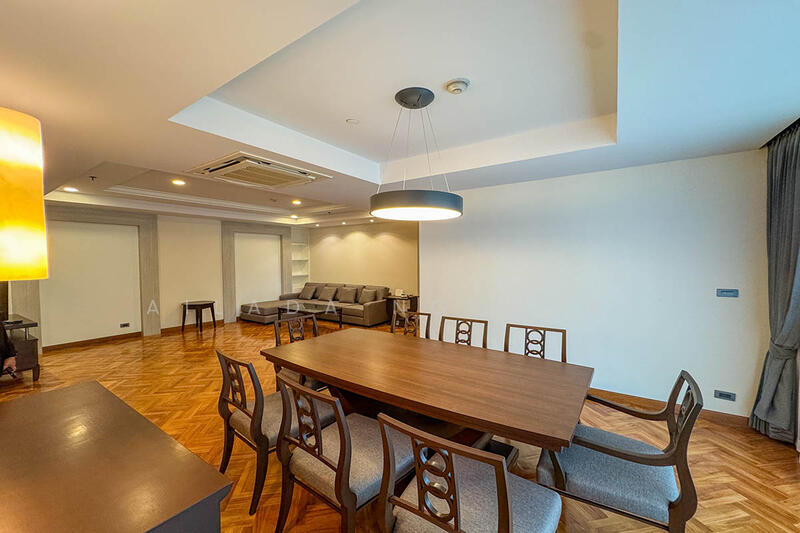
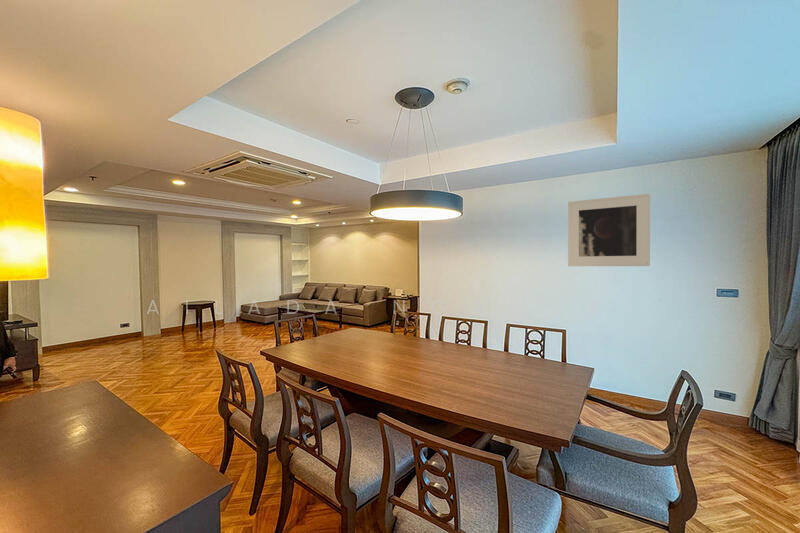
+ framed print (606, 232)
